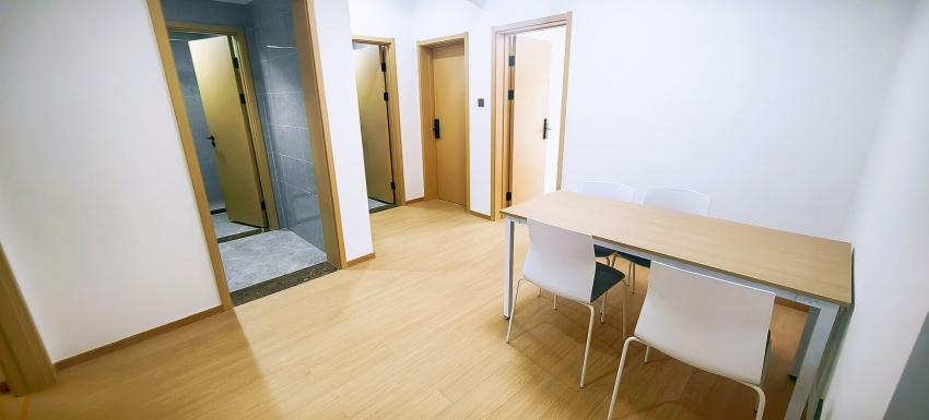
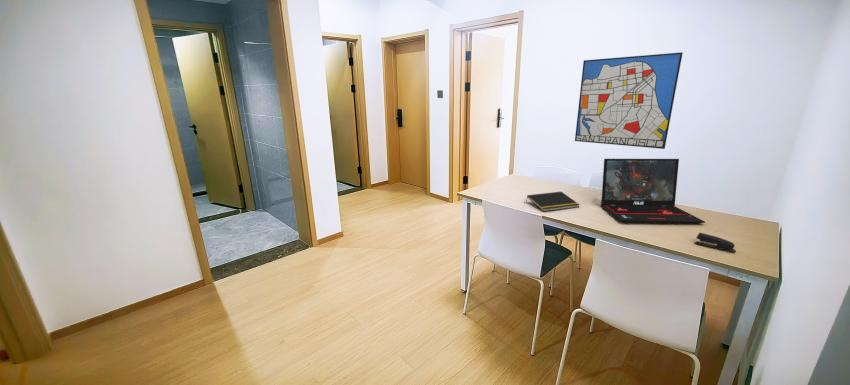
+ laptop (651, 189)
+ wall art (622, 102)
+ stapler (715, 241)
+ notepad (552, 200)
